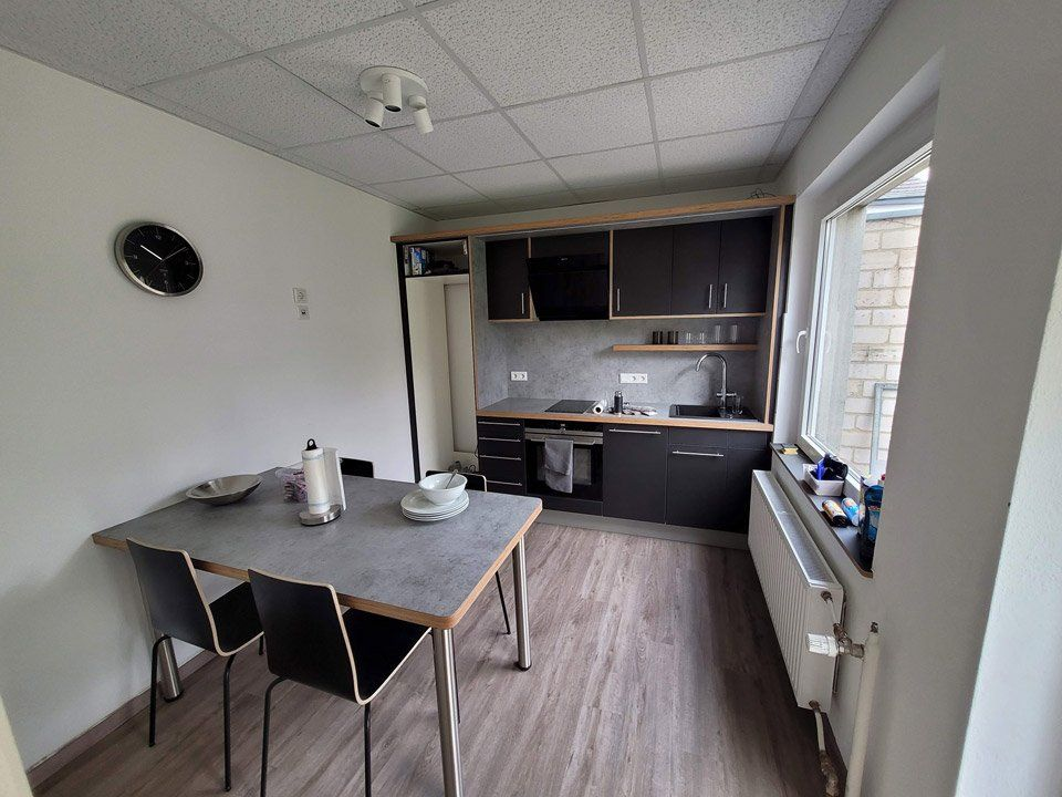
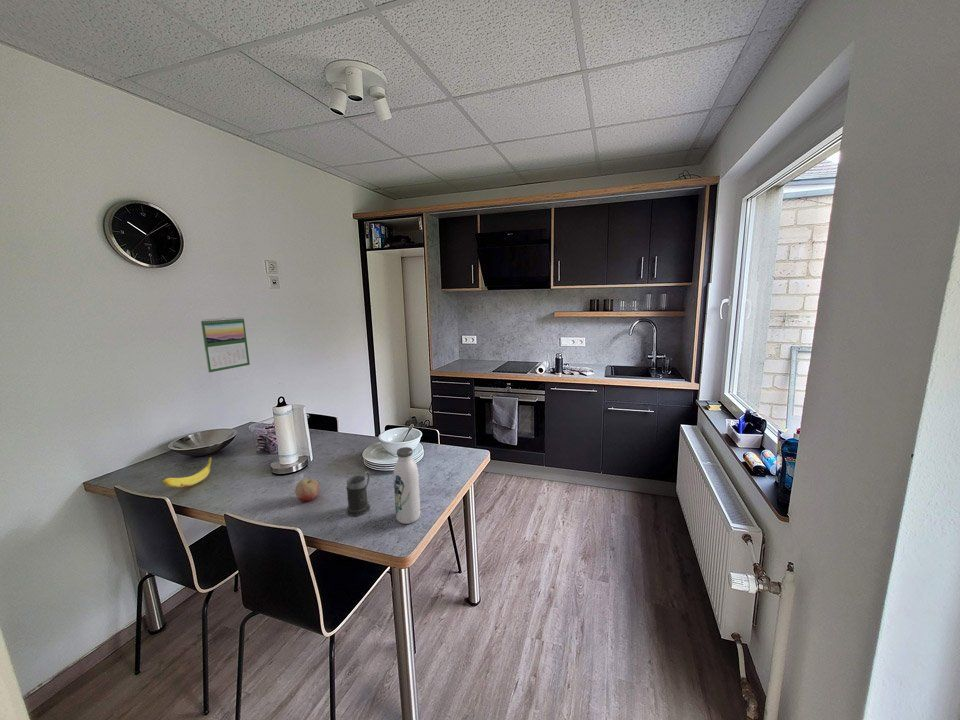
+ banana (189, 476)
+ mug (360, 491)
+ calendar (226, 343)
+ water bottle (406, 483)
+ fruit (307, 489)
